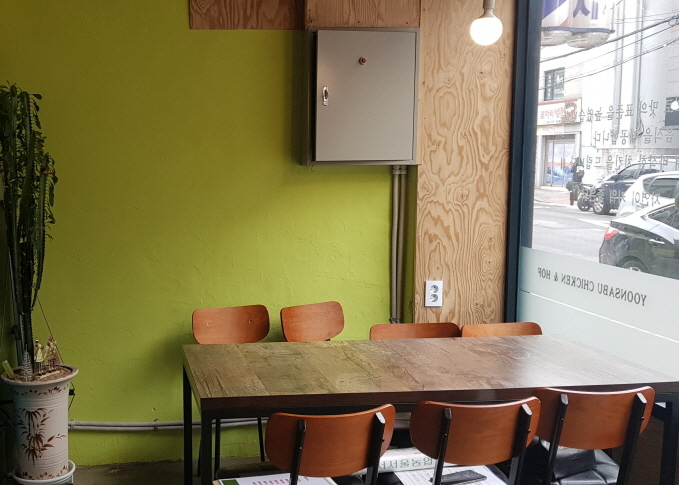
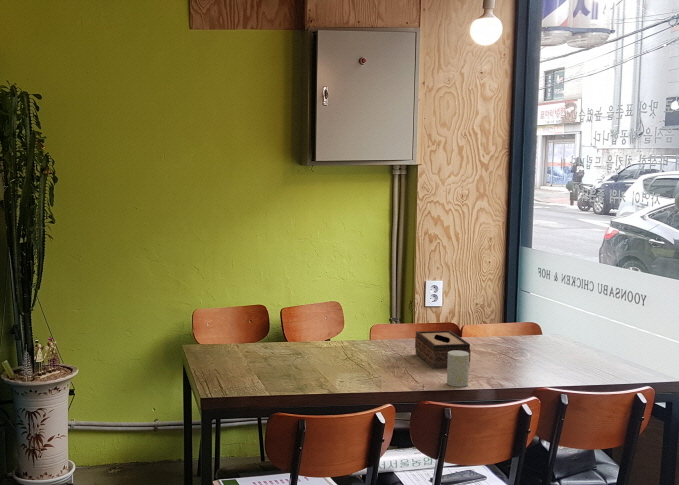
+ cup (458, 368)
+ tissue box (441, 348)
